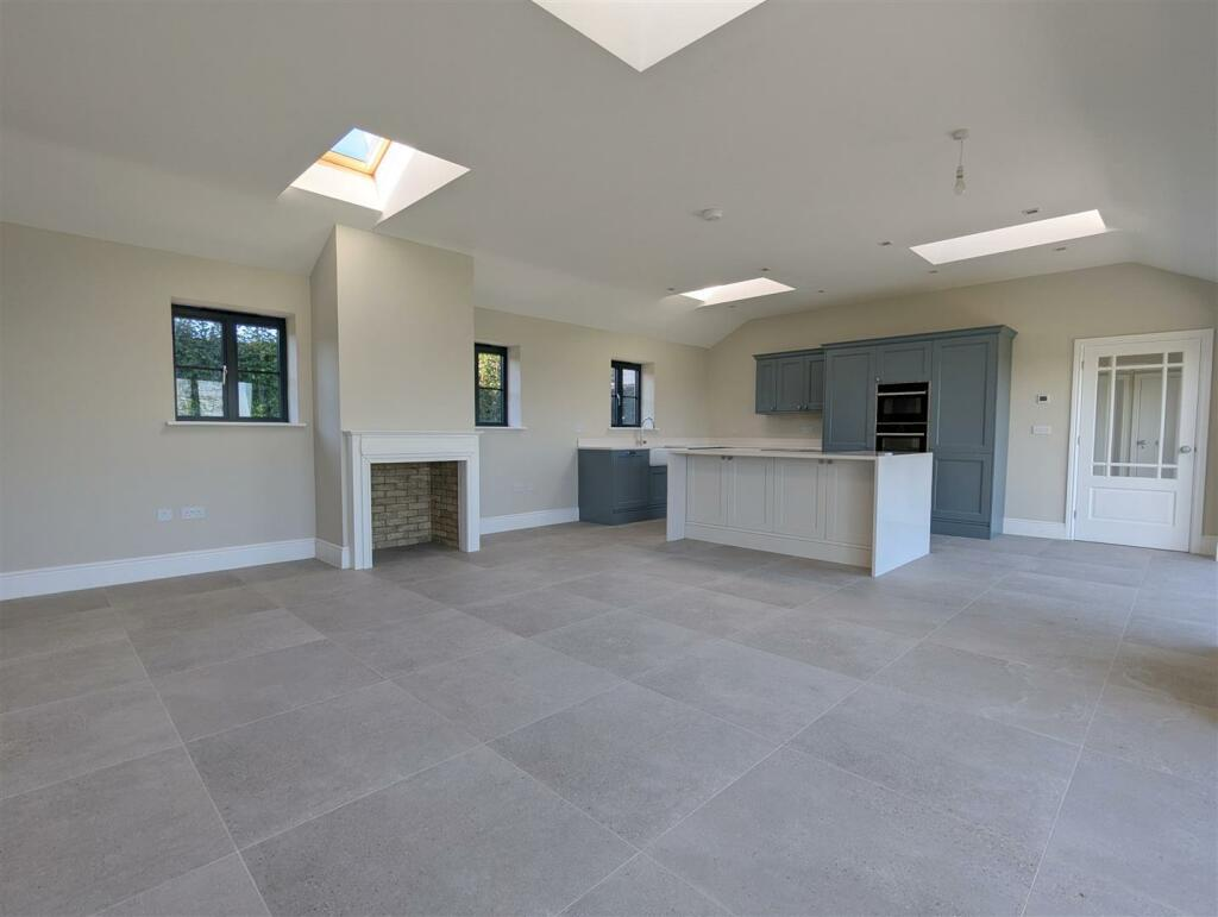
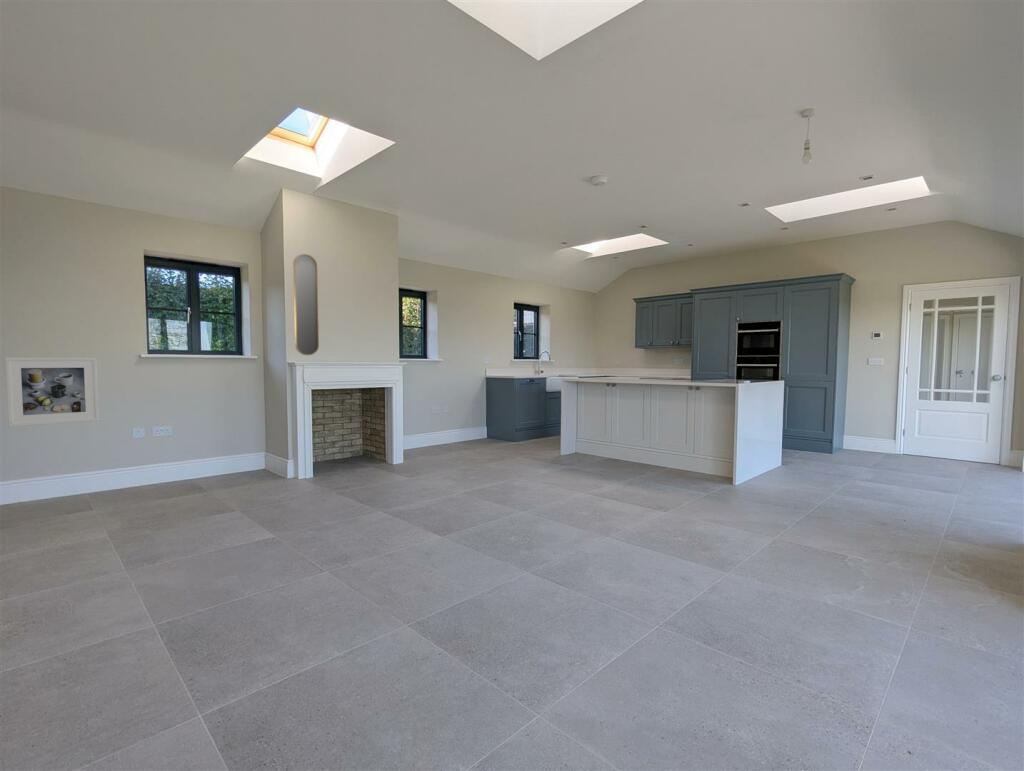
+ home mirror (306, 305)
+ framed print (54, 390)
